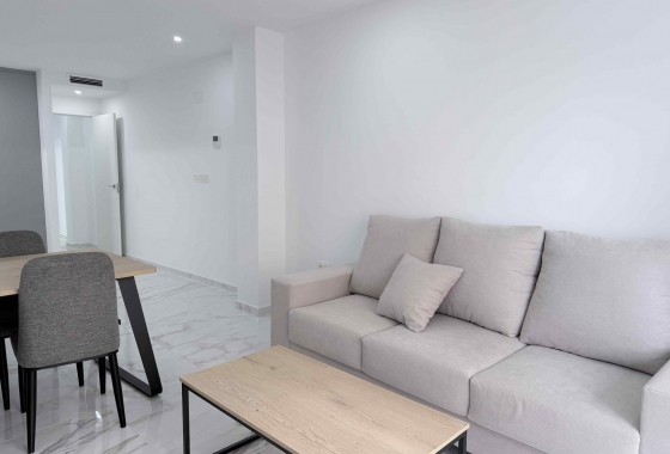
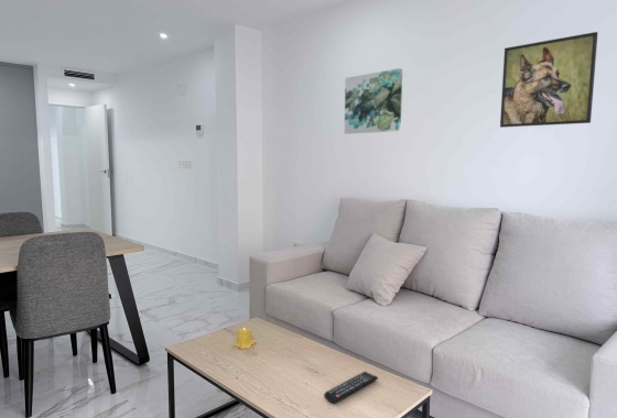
+ wall art (371, 102)
+ candle (245, 334)
+ remote control (351, 386)
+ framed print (544, 82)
